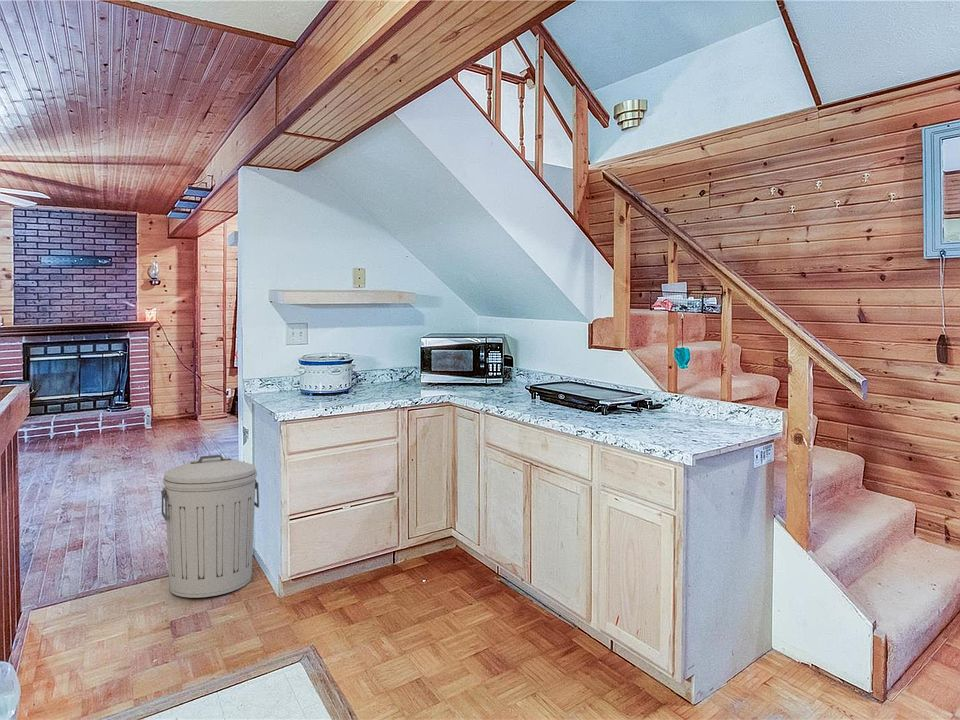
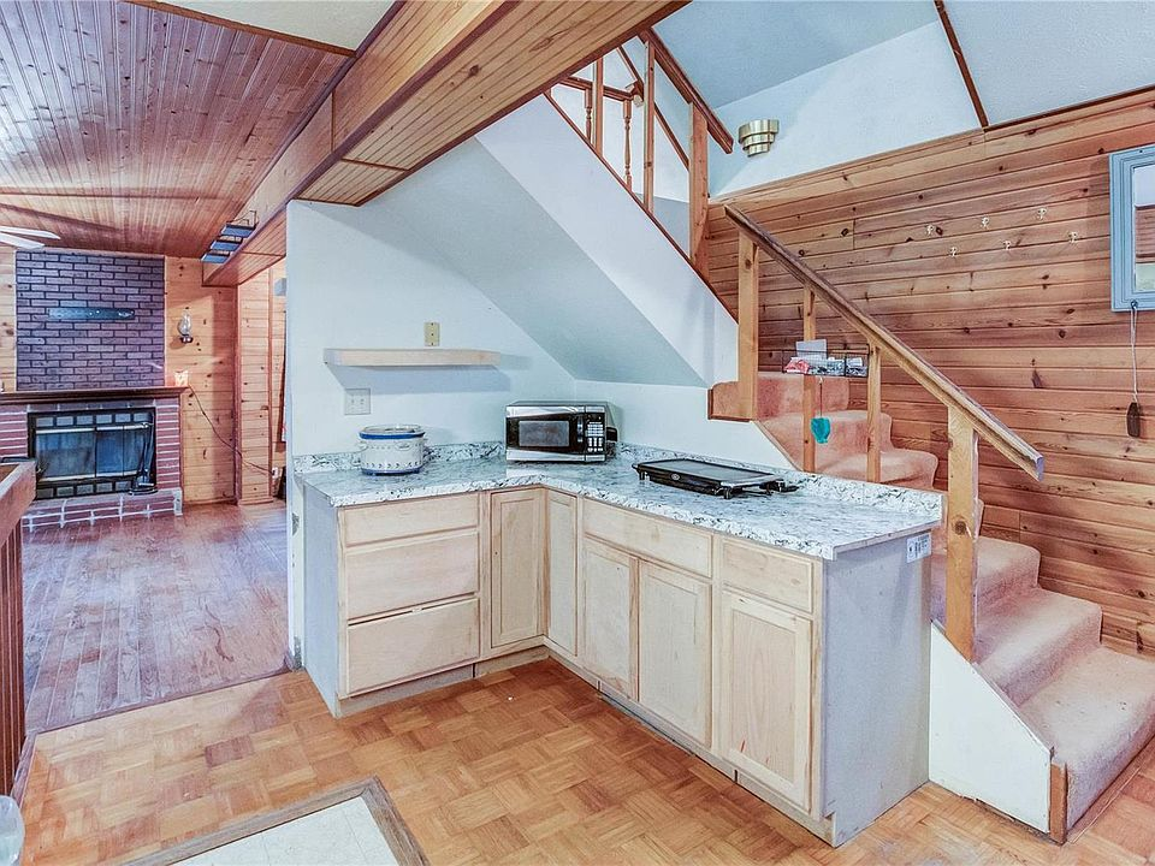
- trash can (211, 519)
